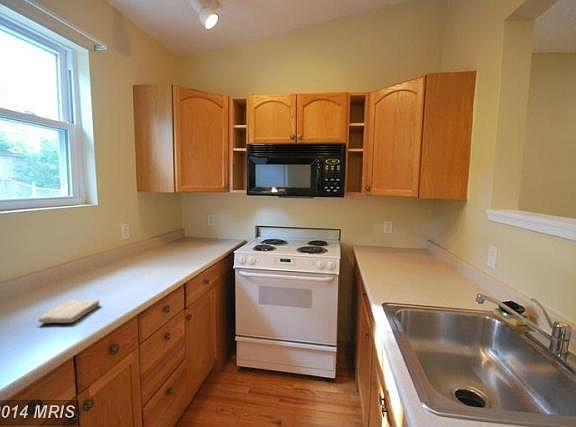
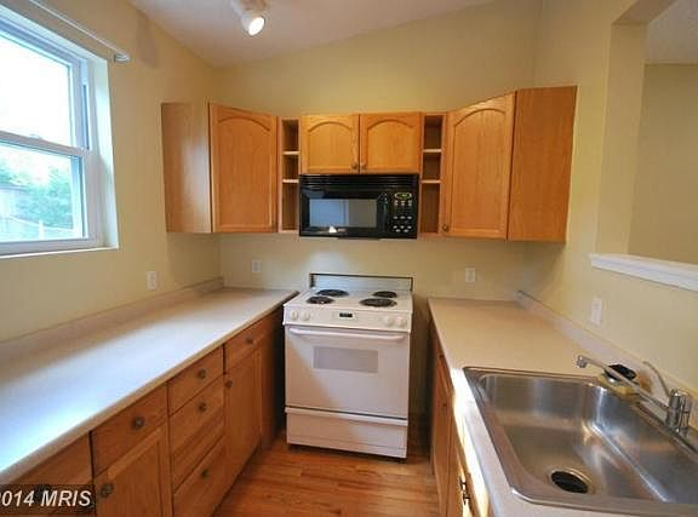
- washcloth (72, 310)
